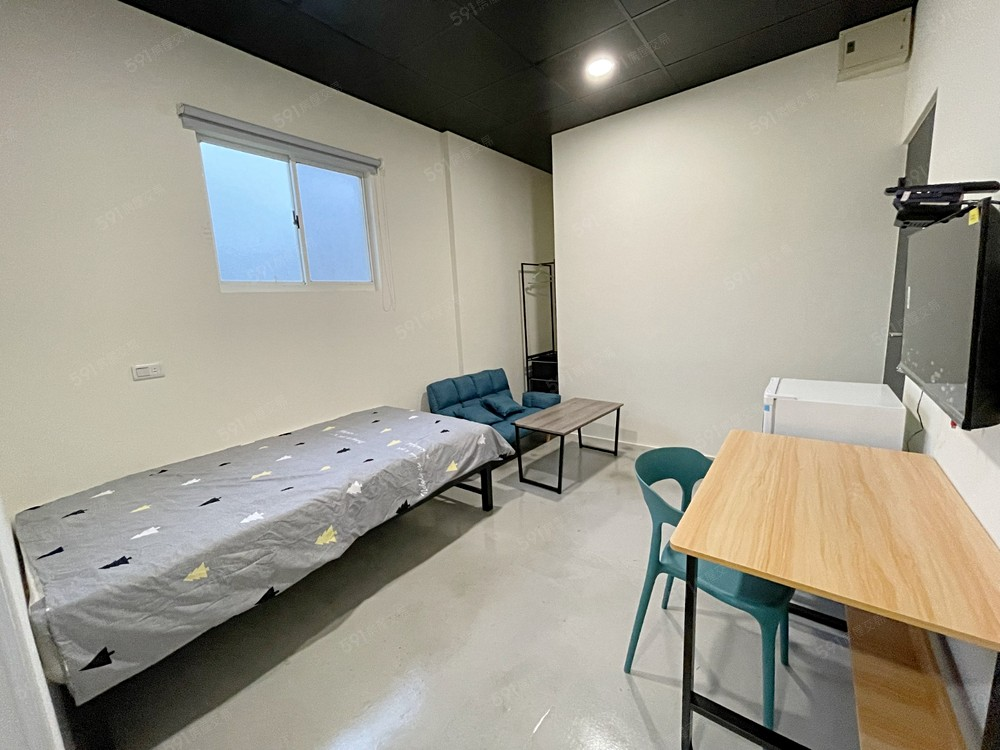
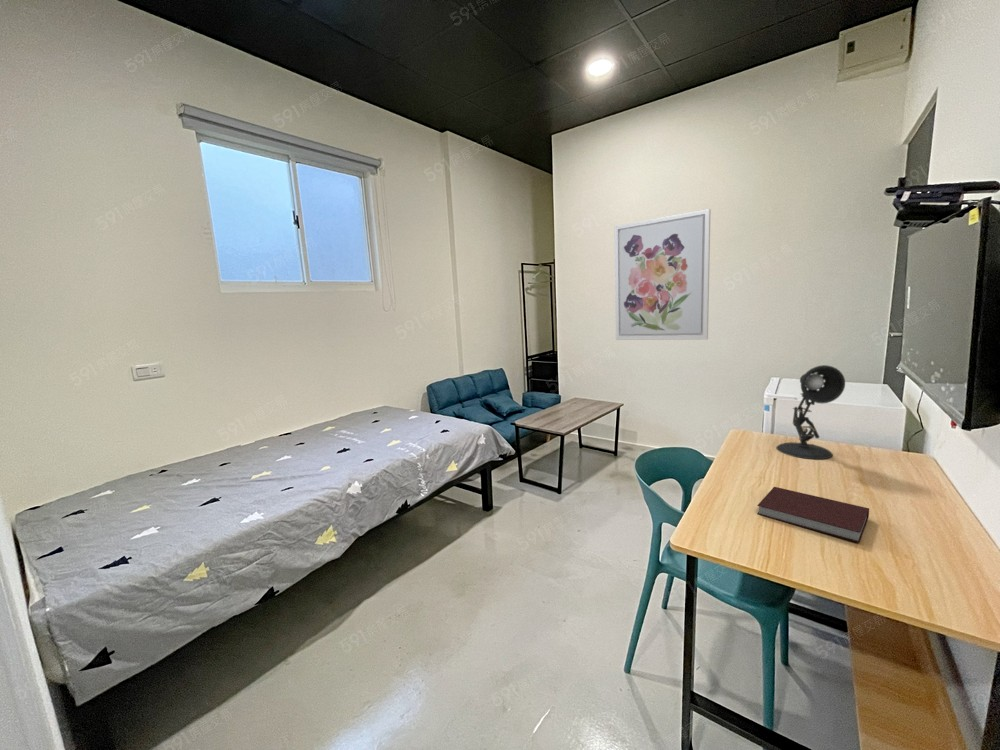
+ notebook (811, 511)
+ wall art (659, 280)
+ desk lamp (807, 407)
